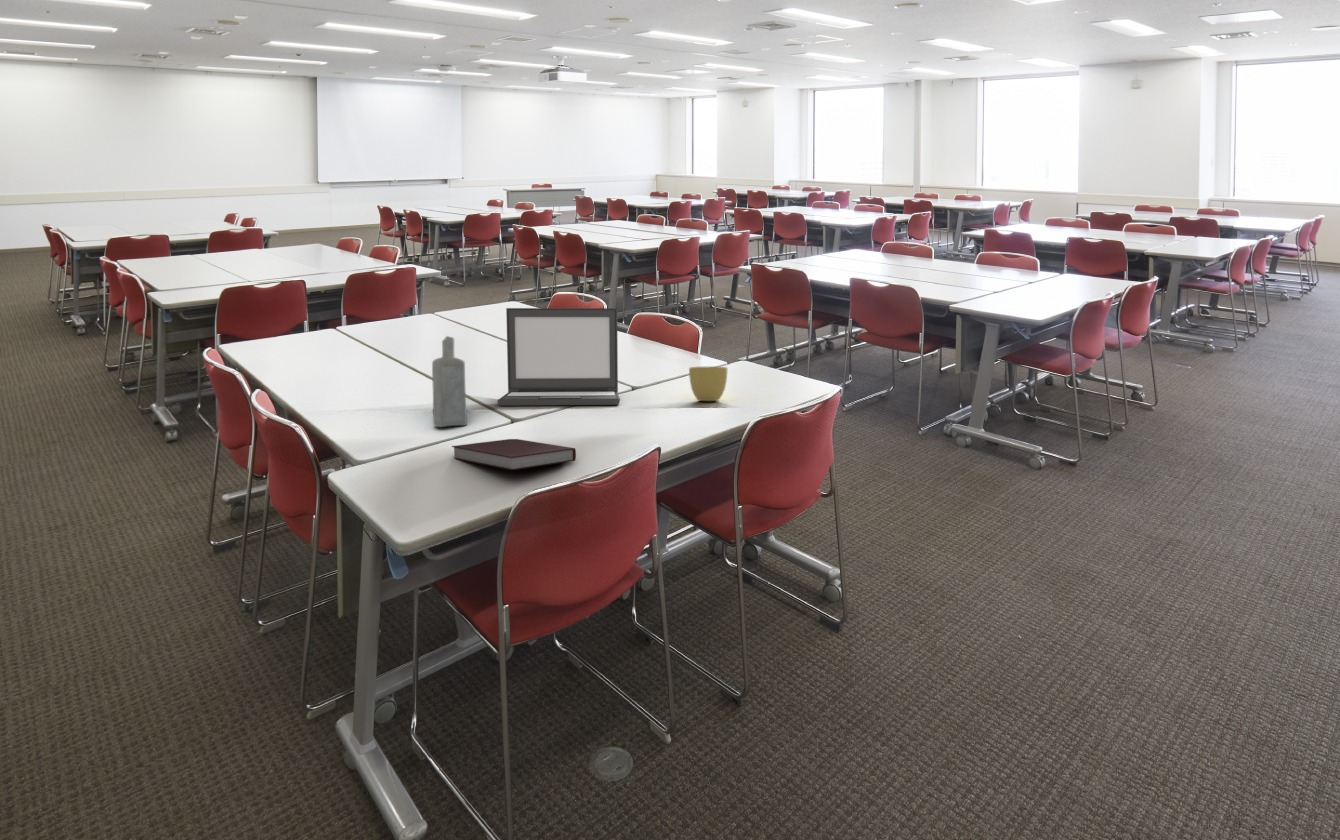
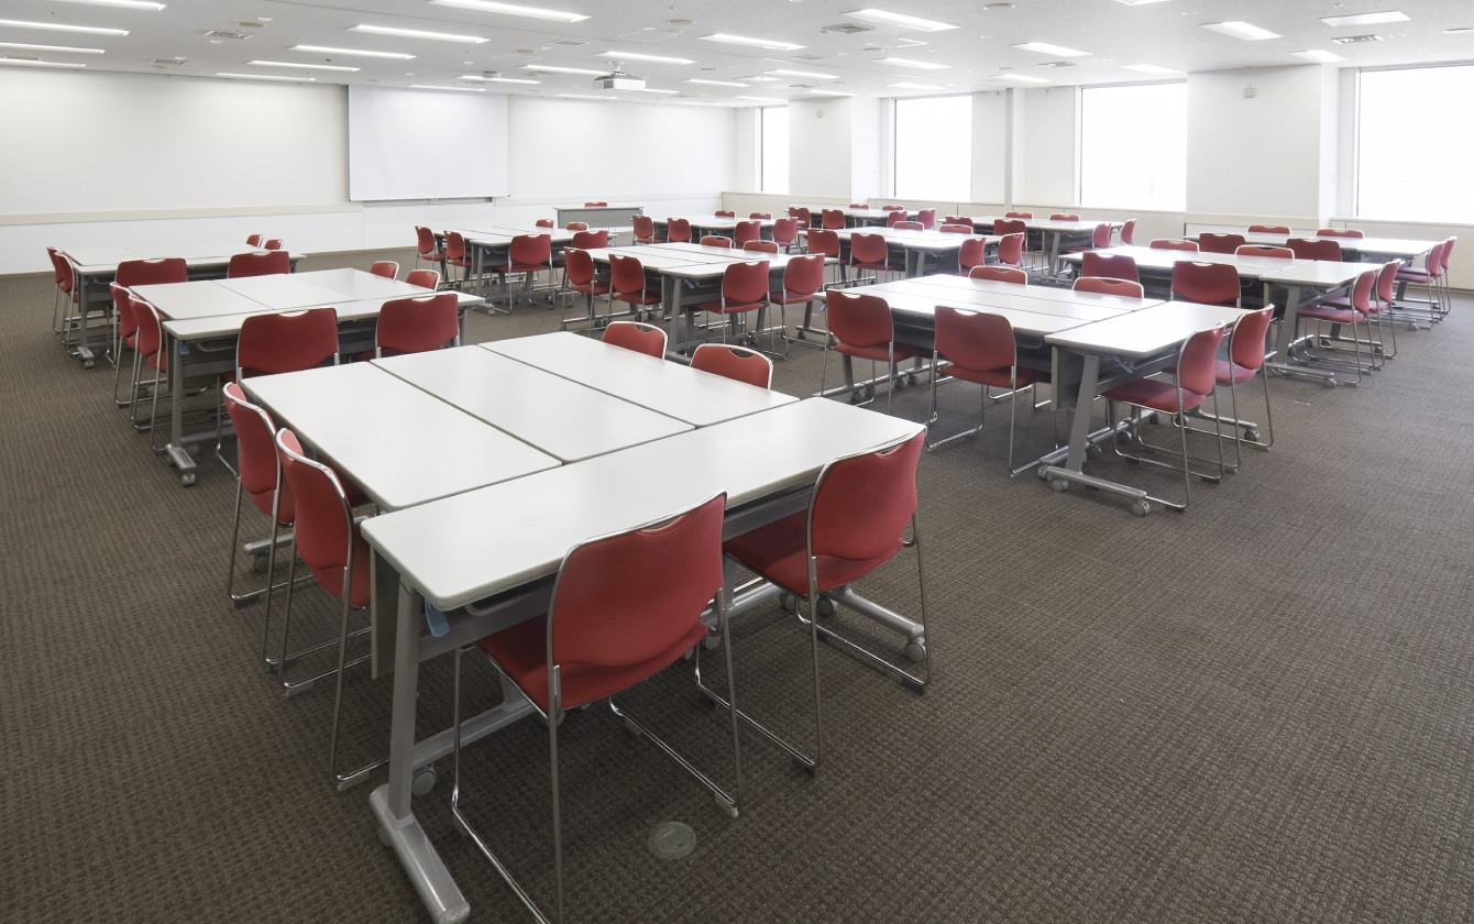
- cup (707, 383)
- notebook (513, 453)
- bottle (448, 381)
- laptop (560, 354)
